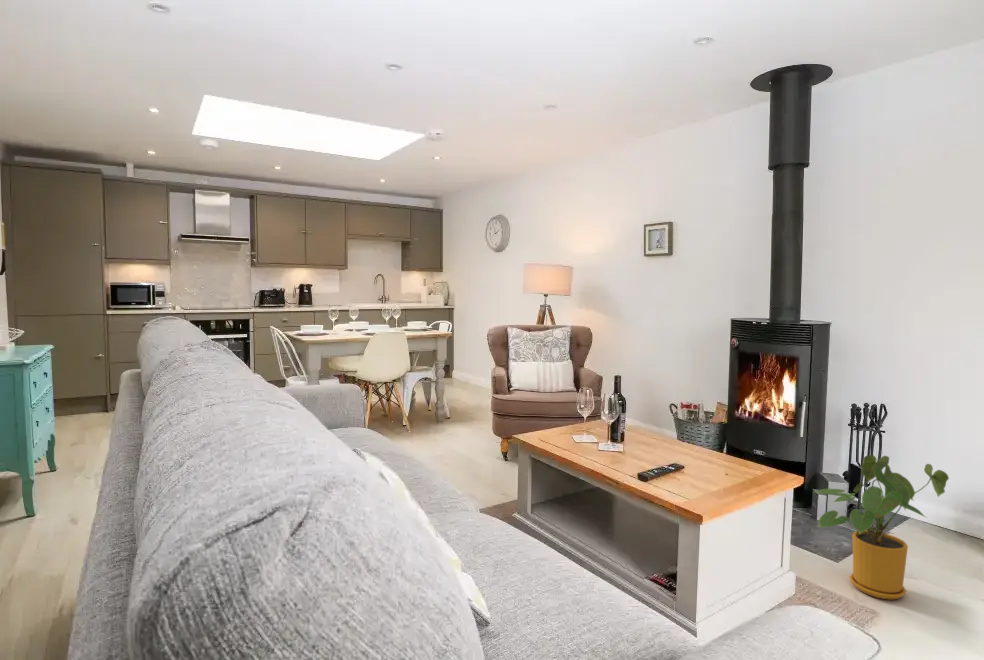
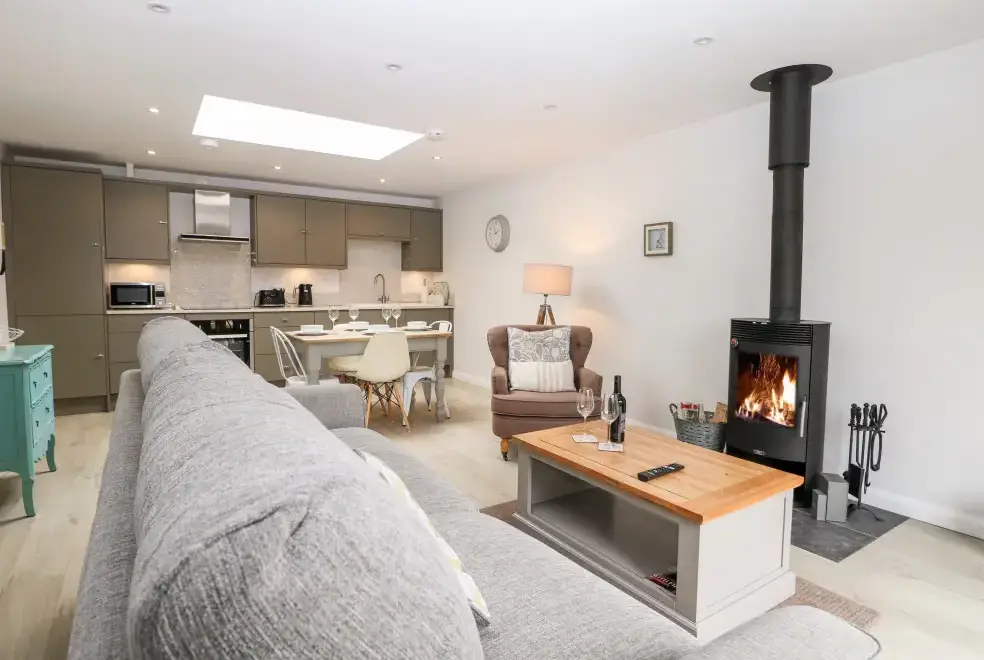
- house plant (876, 524)
